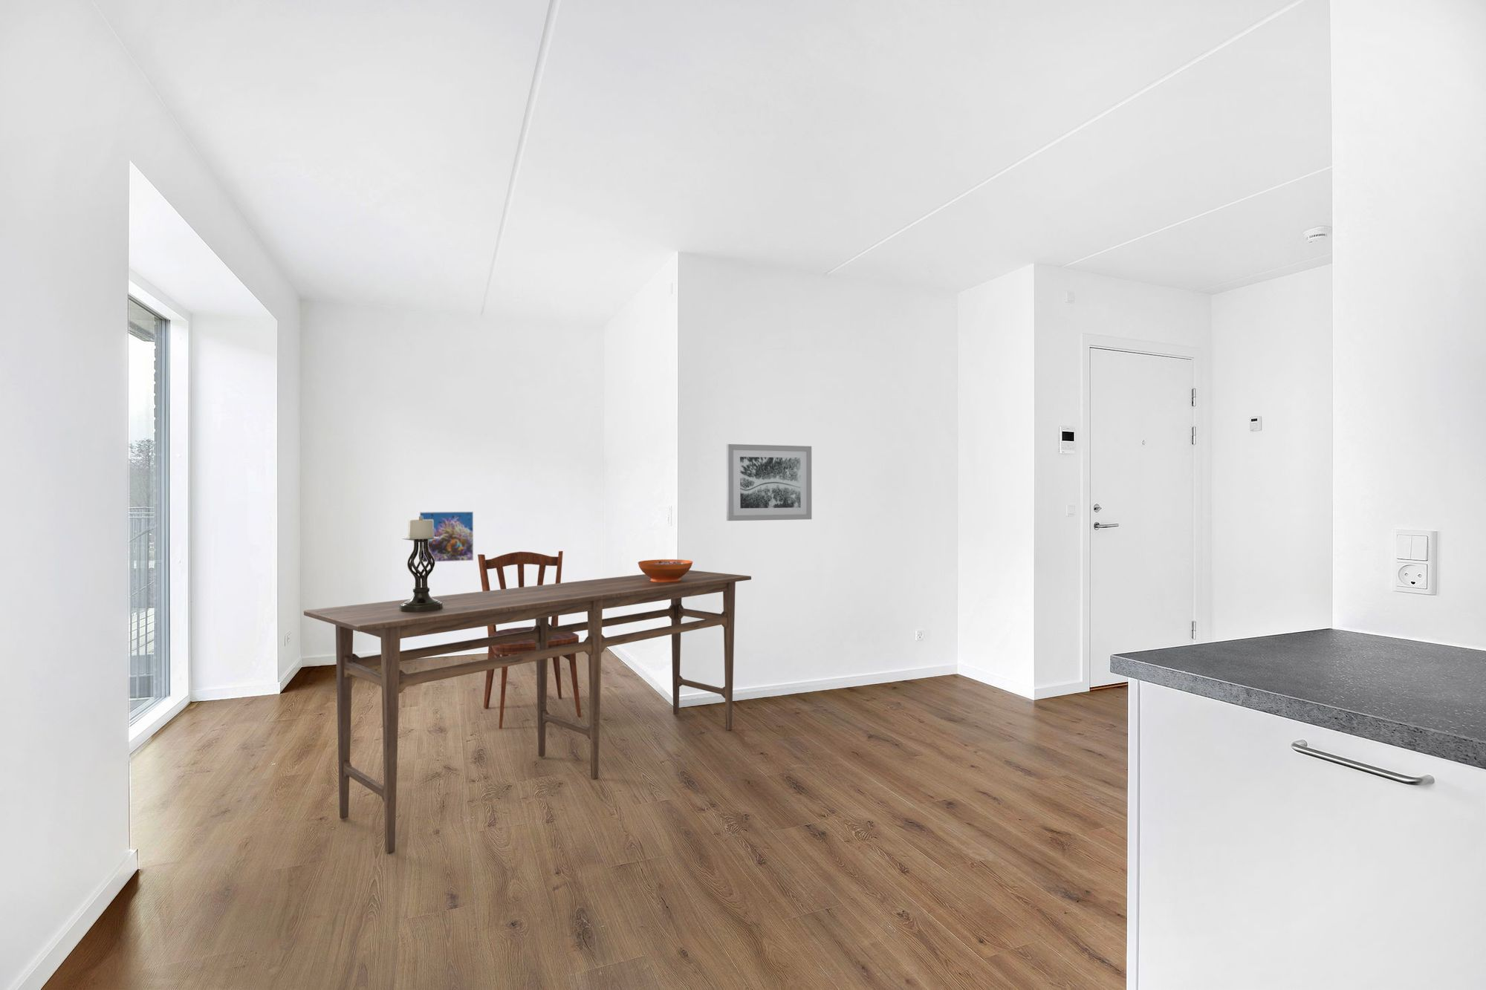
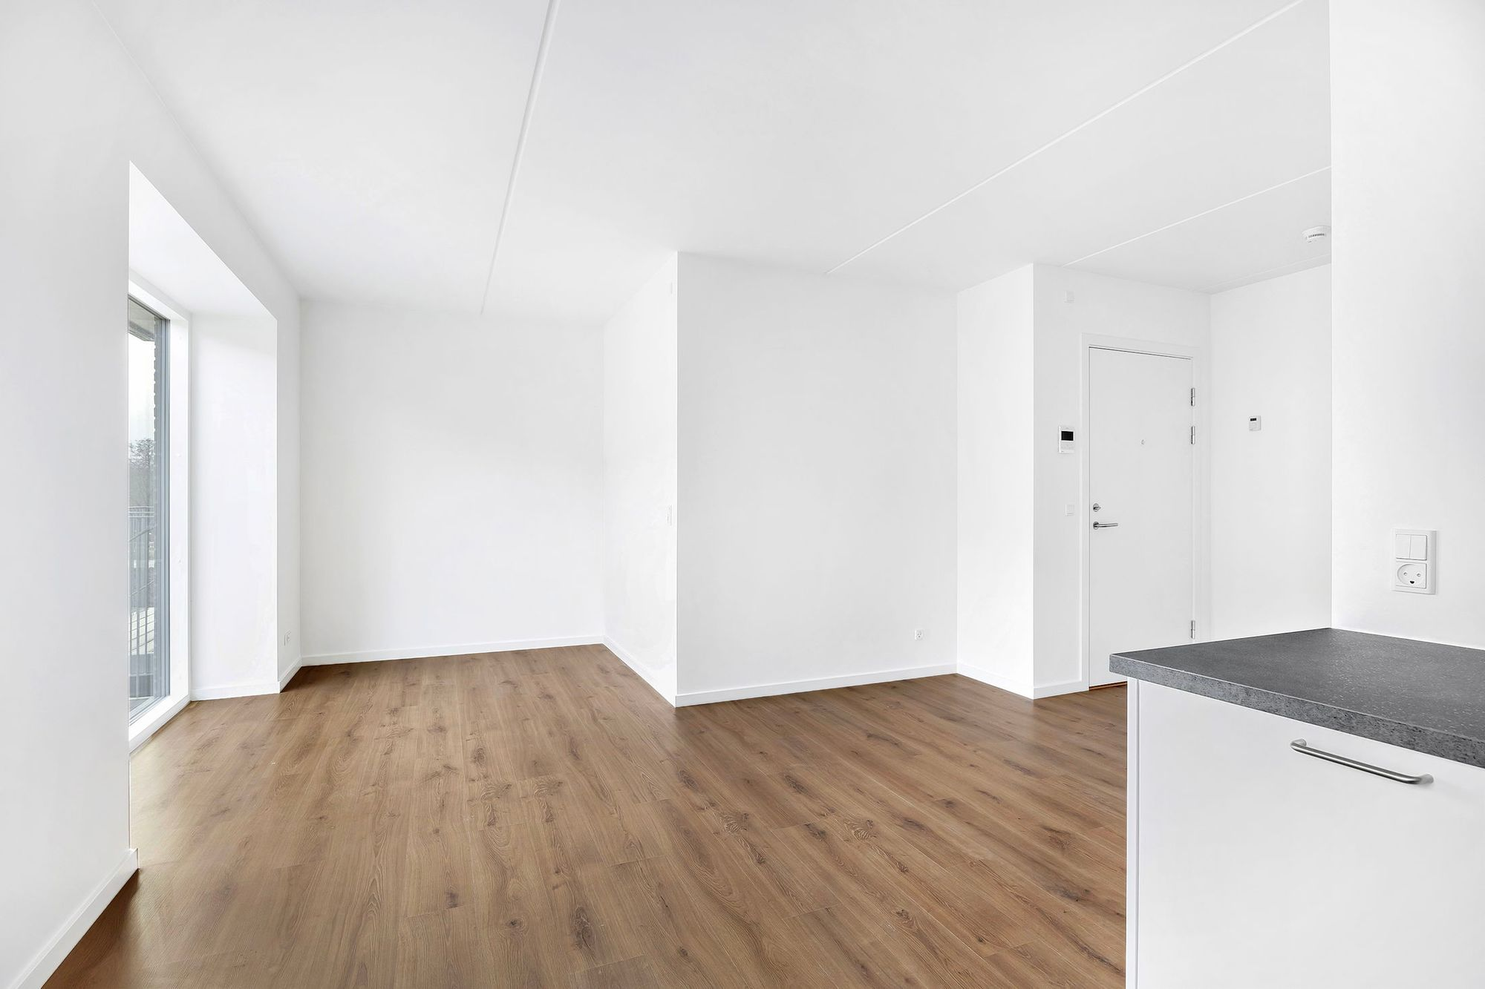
- decorative bowl (665, 569)
- wall art (770, 482)
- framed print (446, 536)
- dining chair (530, 630)
- dining table (547, 674)
- candle holder (421, 562)
